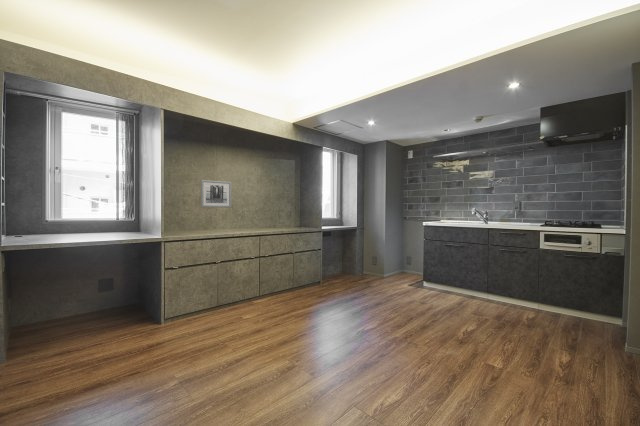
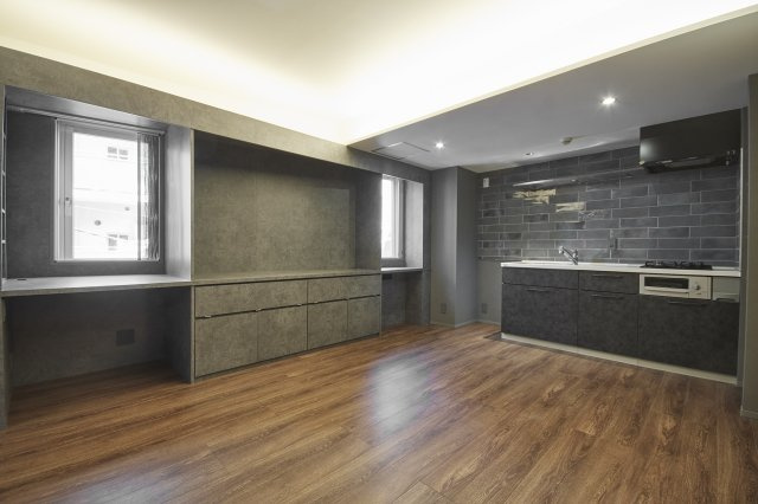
- wall art (216, 194)
